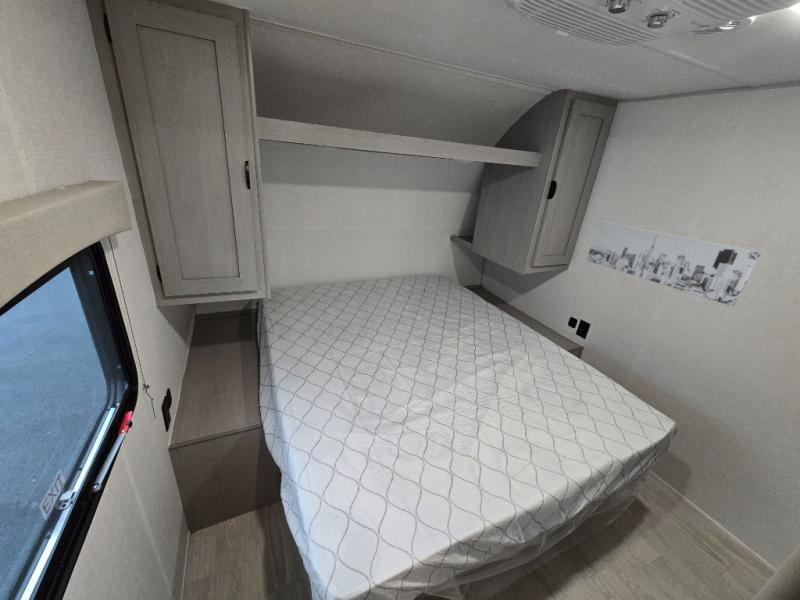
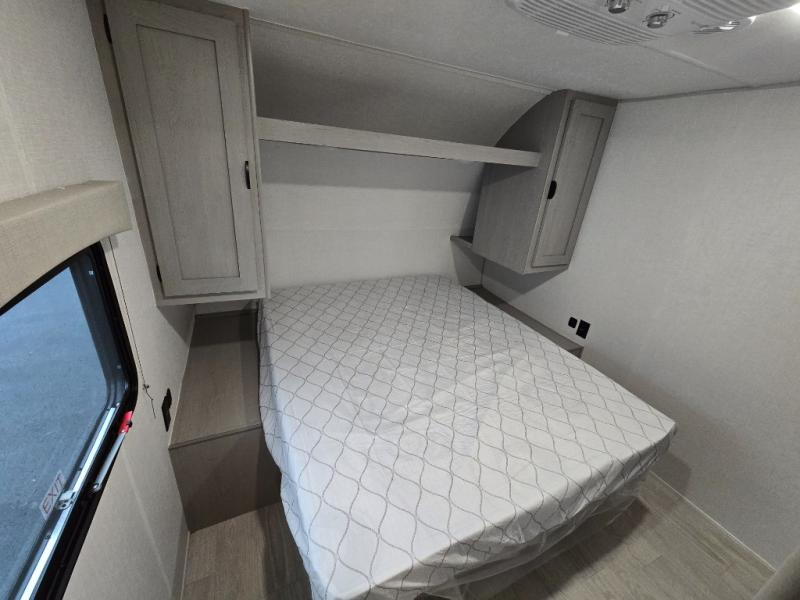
- wall art (656, 257)
